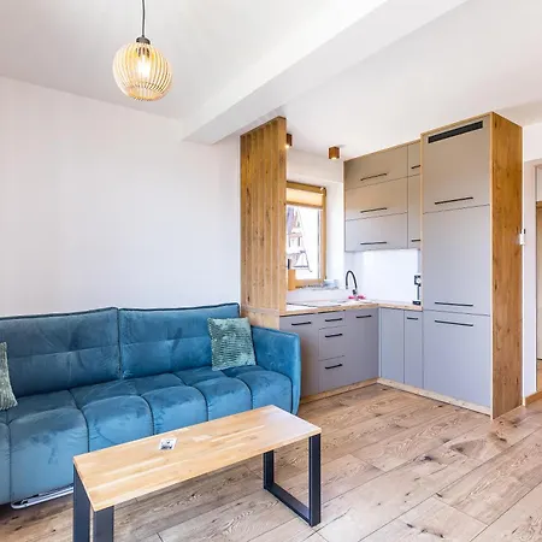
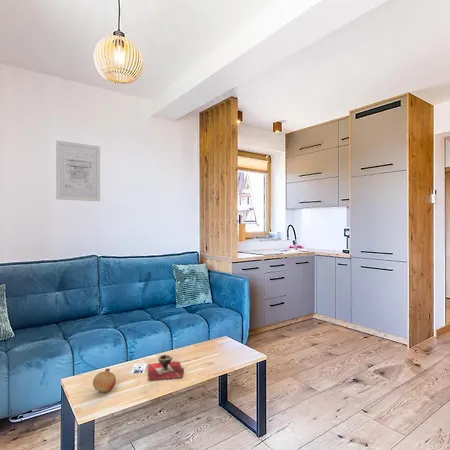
+ decorative bowl (165, 363)
+ fruit (104, 380)
+ wall art (79, 172)
